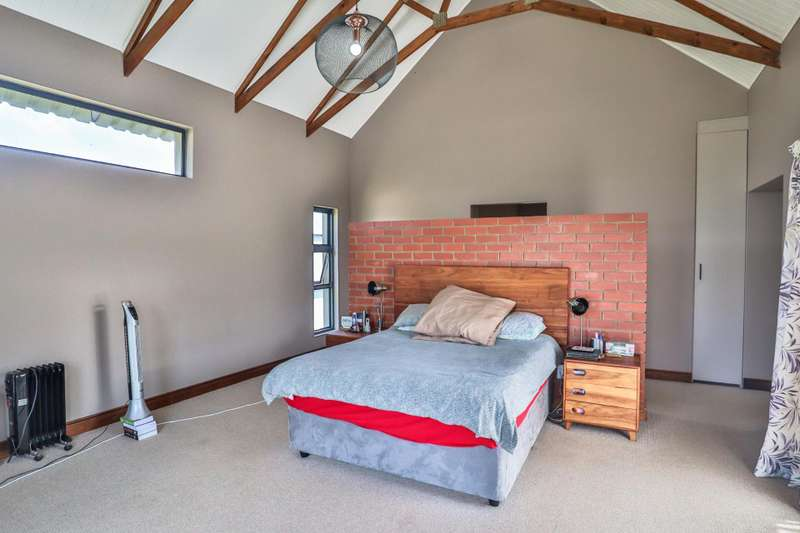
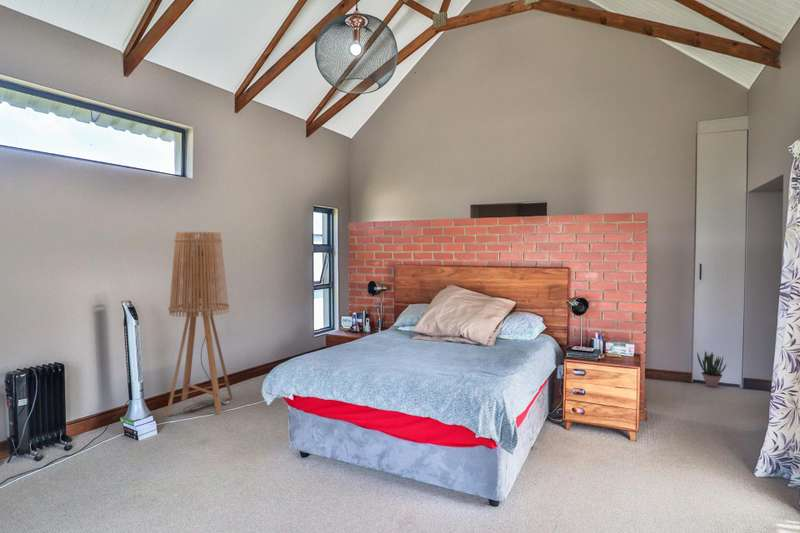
+ floor lamp (203, 320)
+ potted plant (711, 368)
